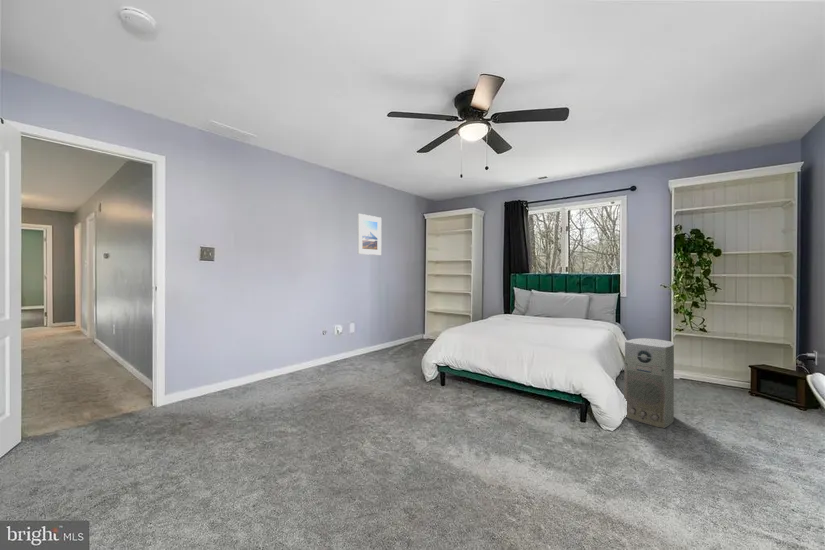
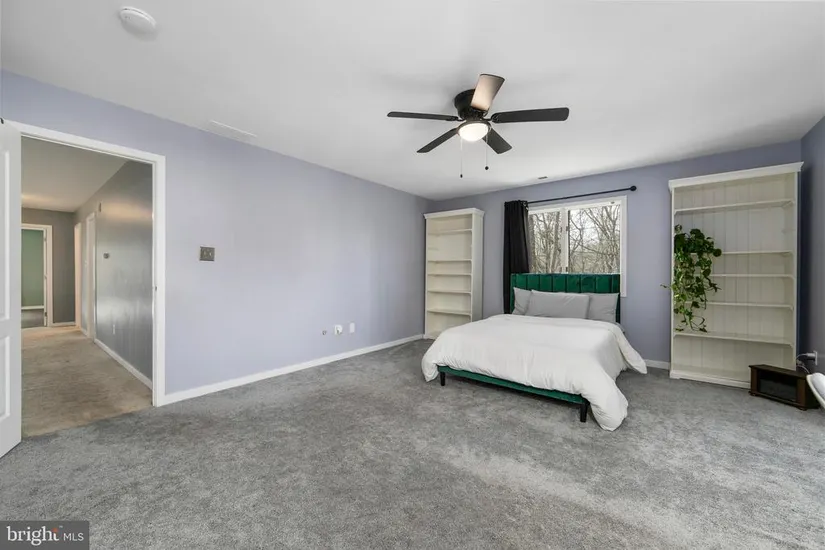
- air purifier (650, 379)
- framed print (369, 235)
